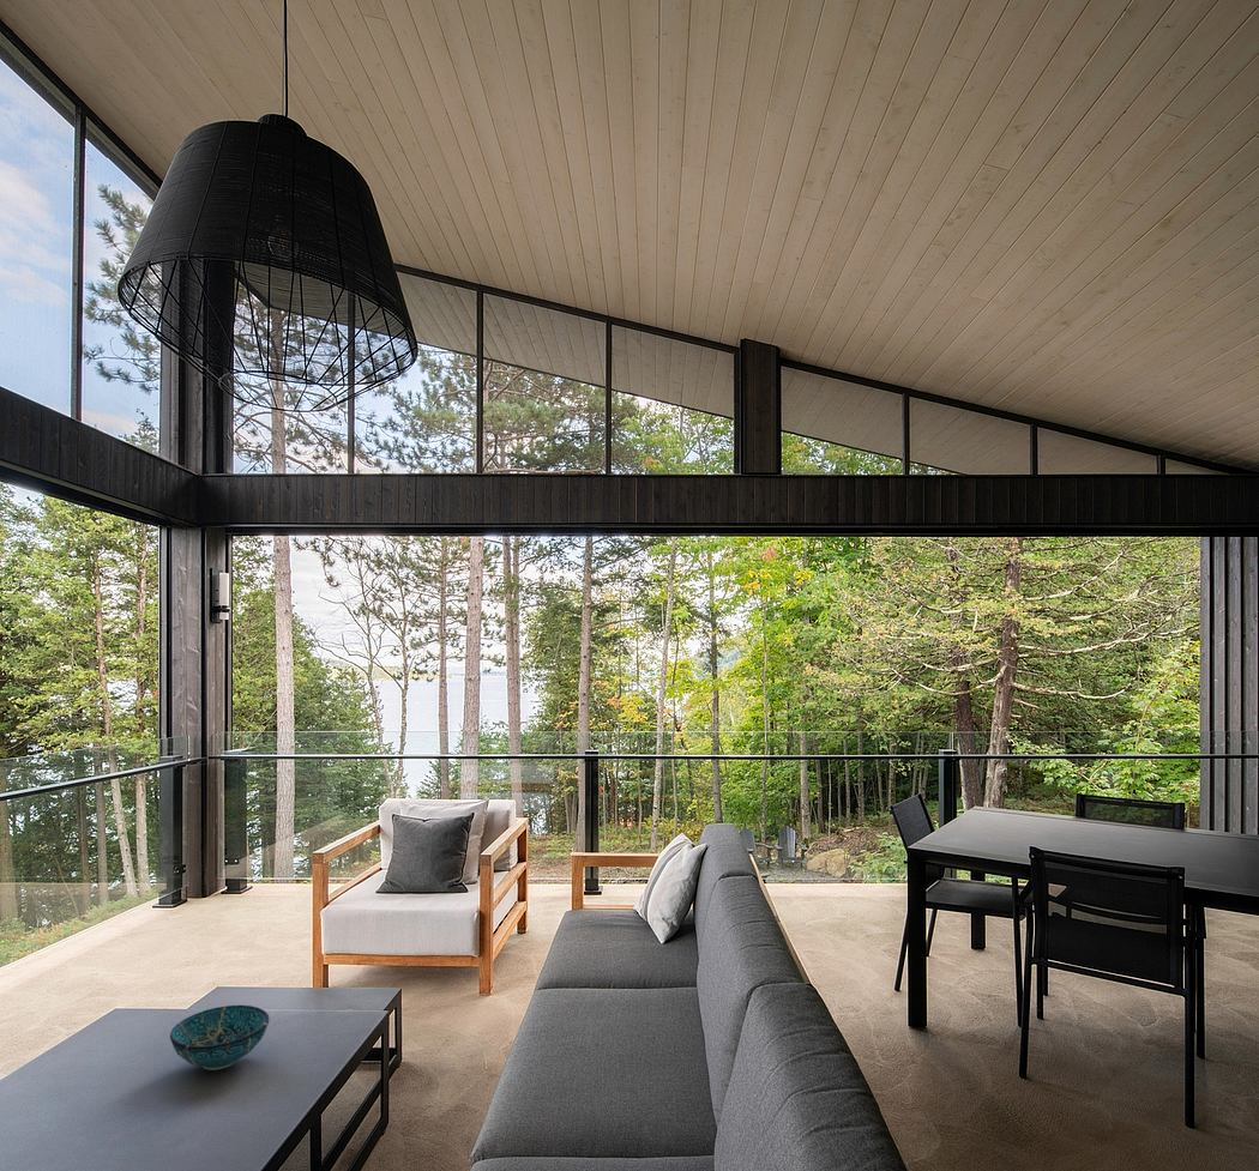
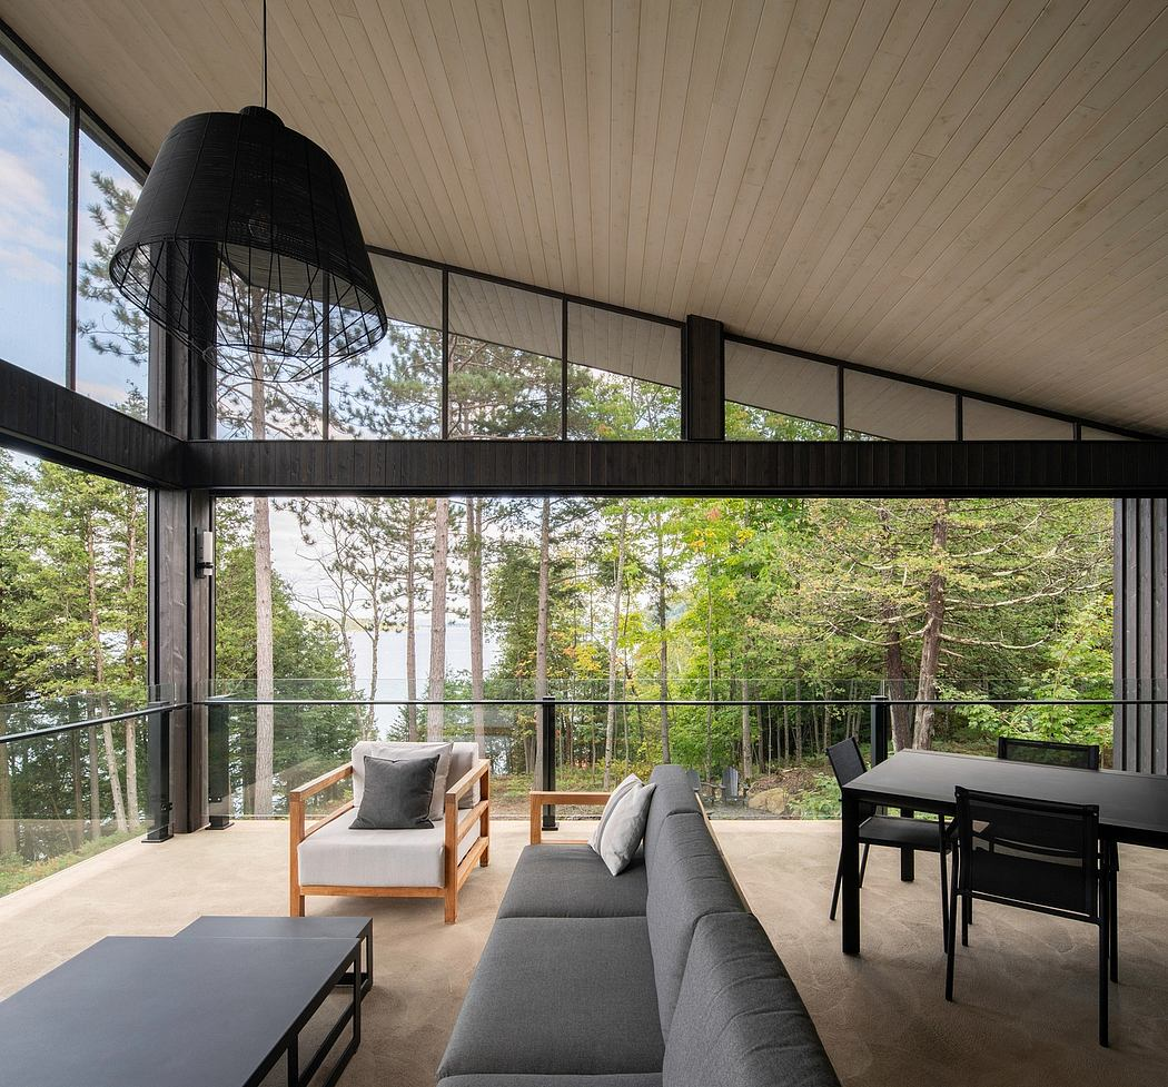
- decorative bowl (219, 1043)
